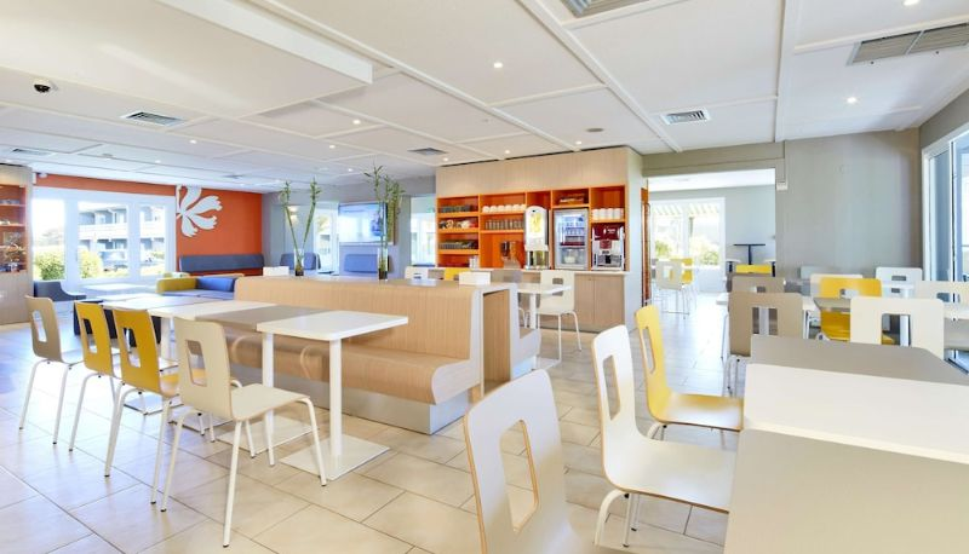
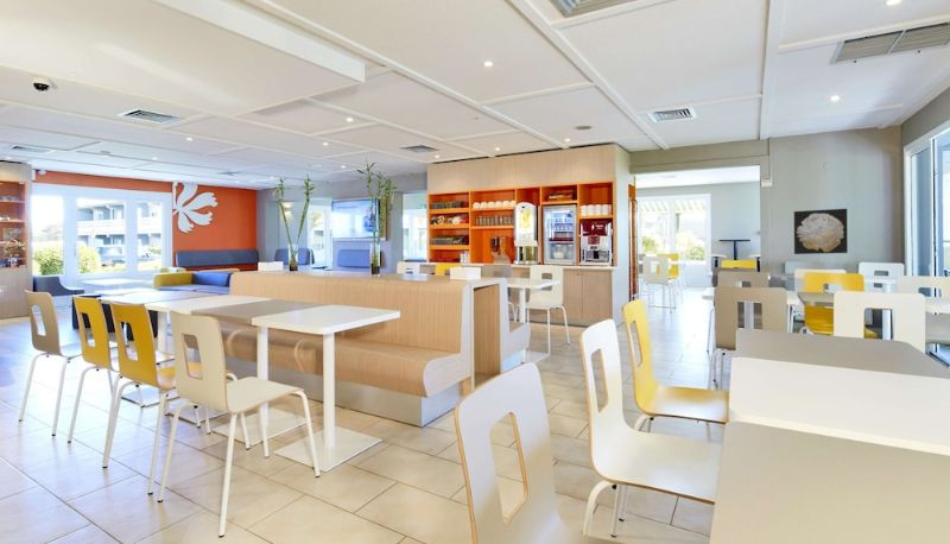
+ wall art (819, 232)
